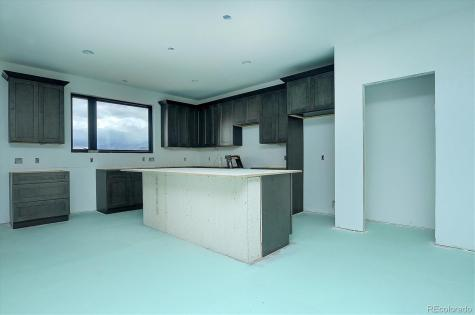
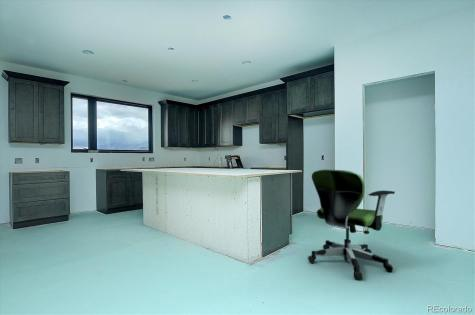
+ office chair (350, 215)
